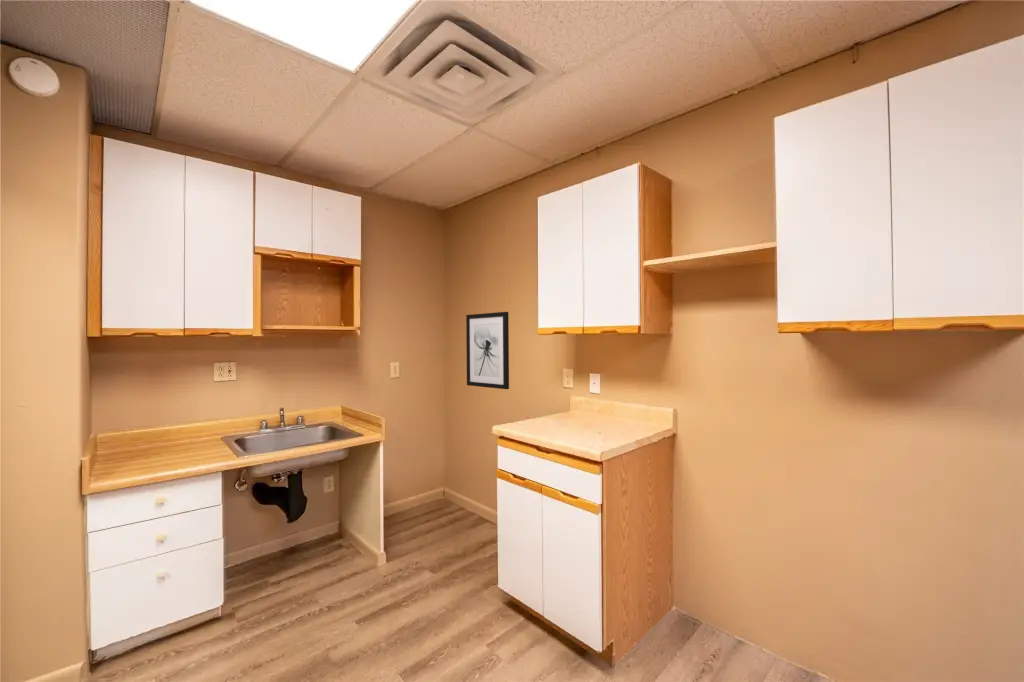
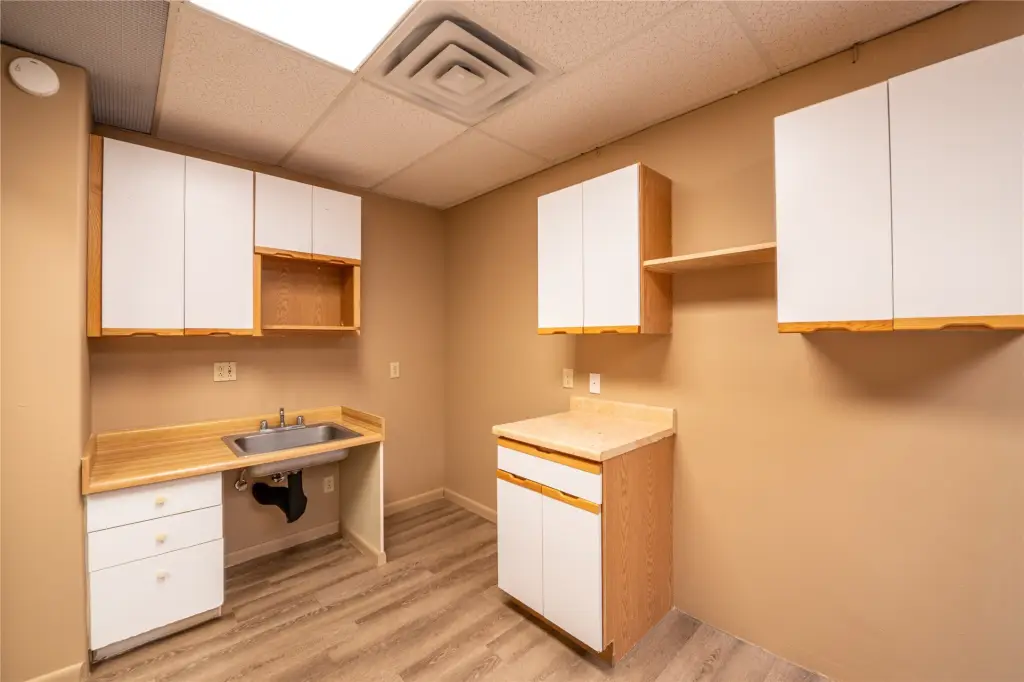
- wall art (486, 350)
